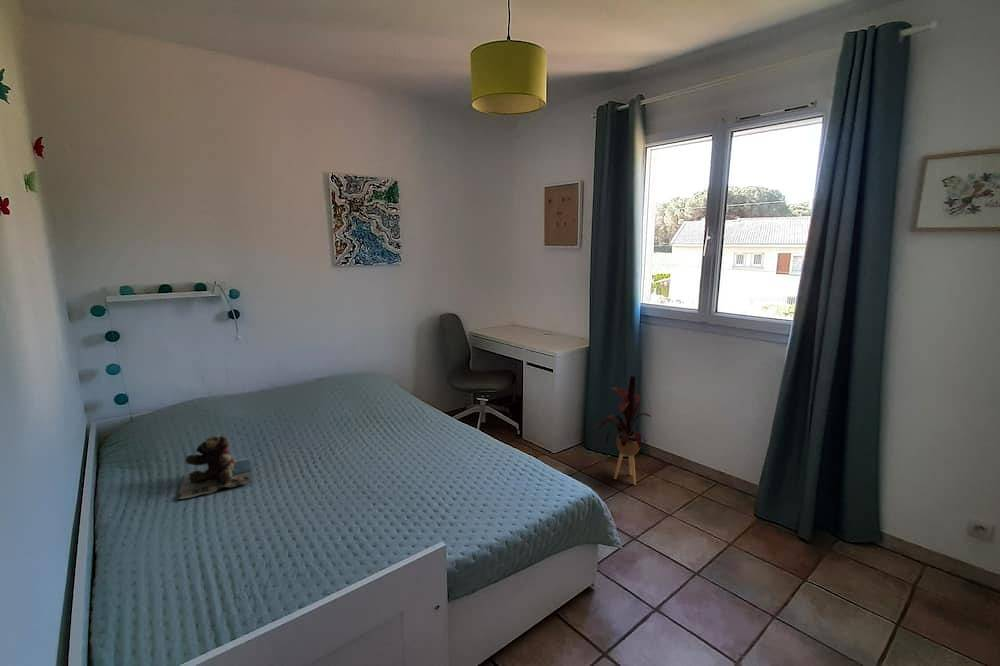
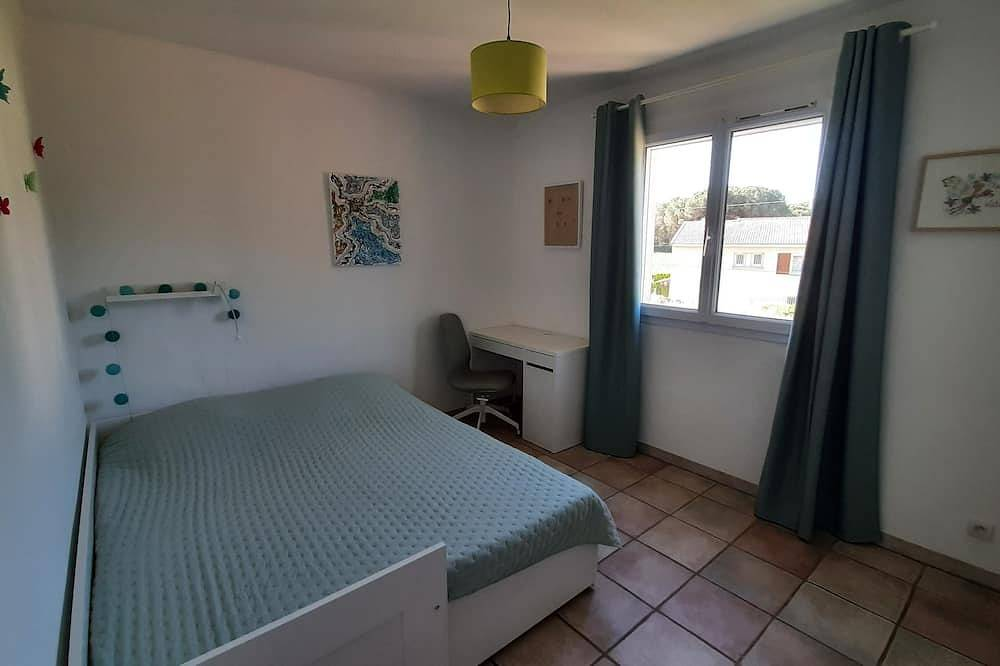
- house plant (622, 426)
- teddy bear (213, 461)
